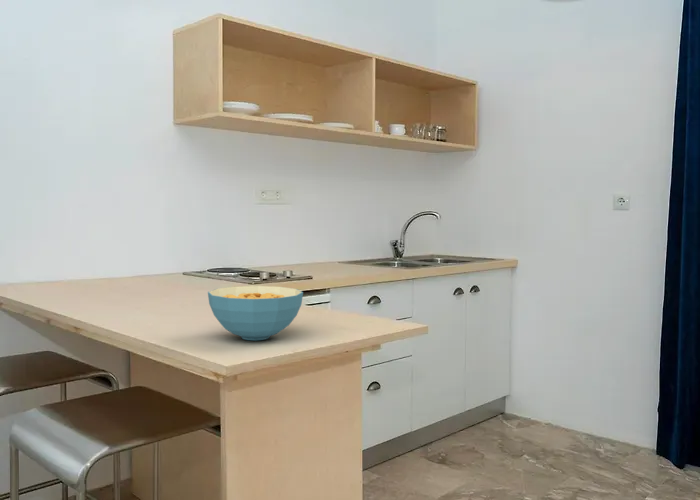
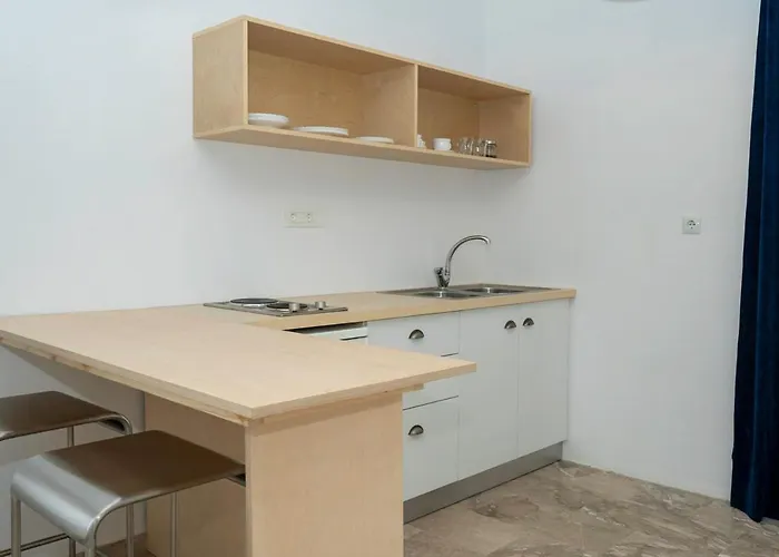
- cereal bowl (255, 314)
